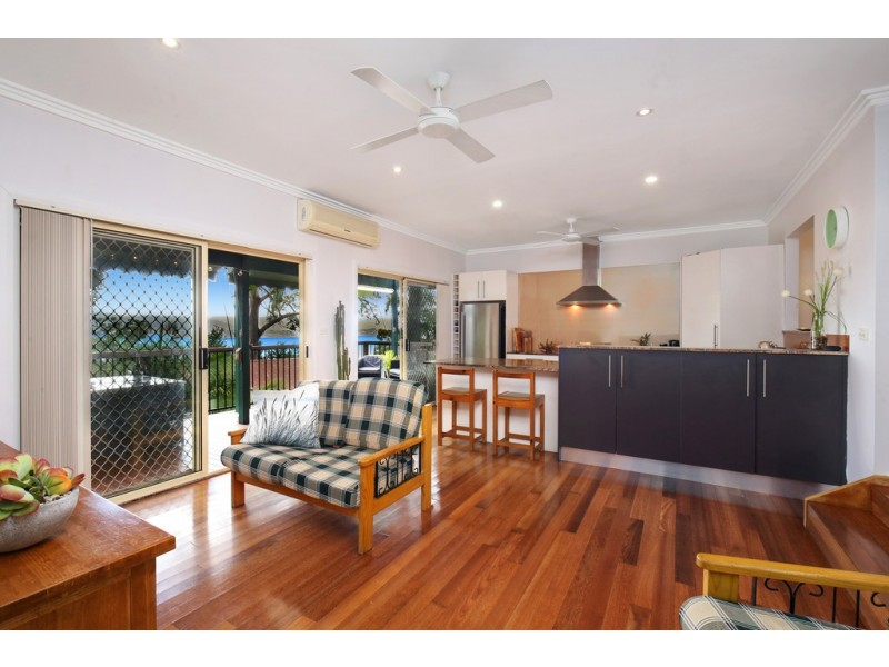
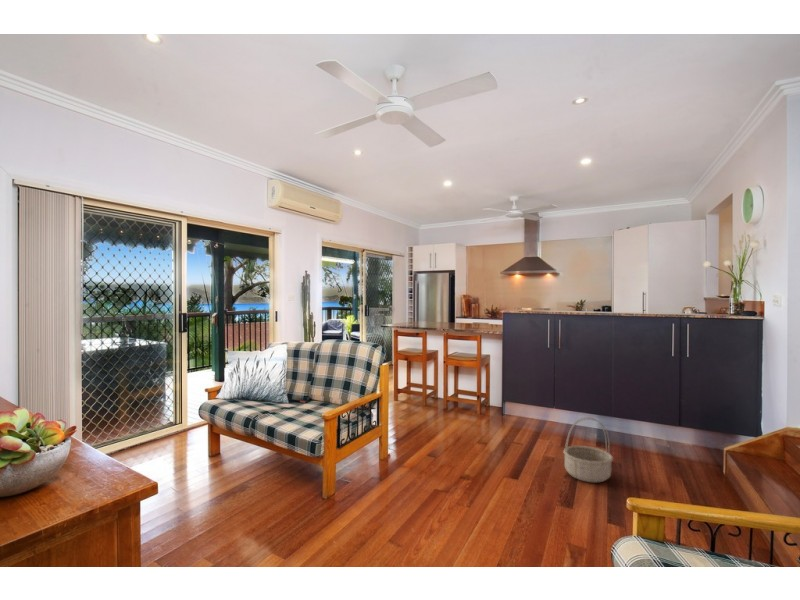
+ basket (587, 446)
